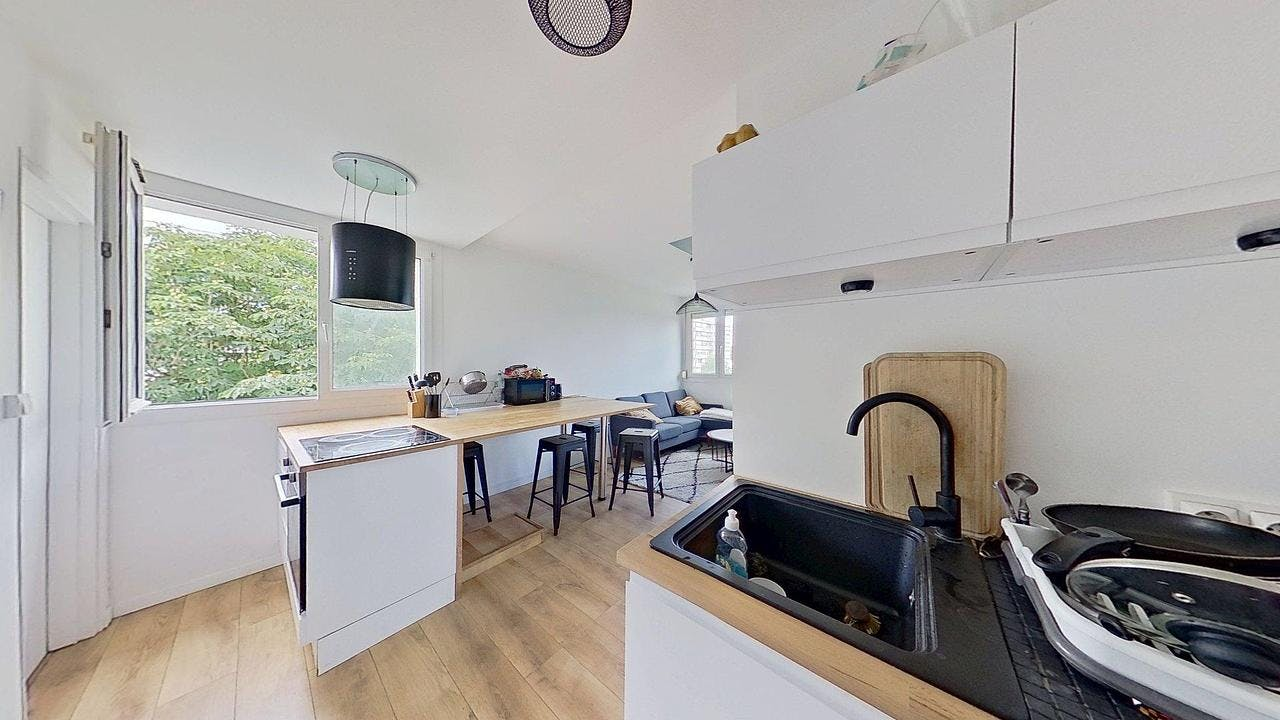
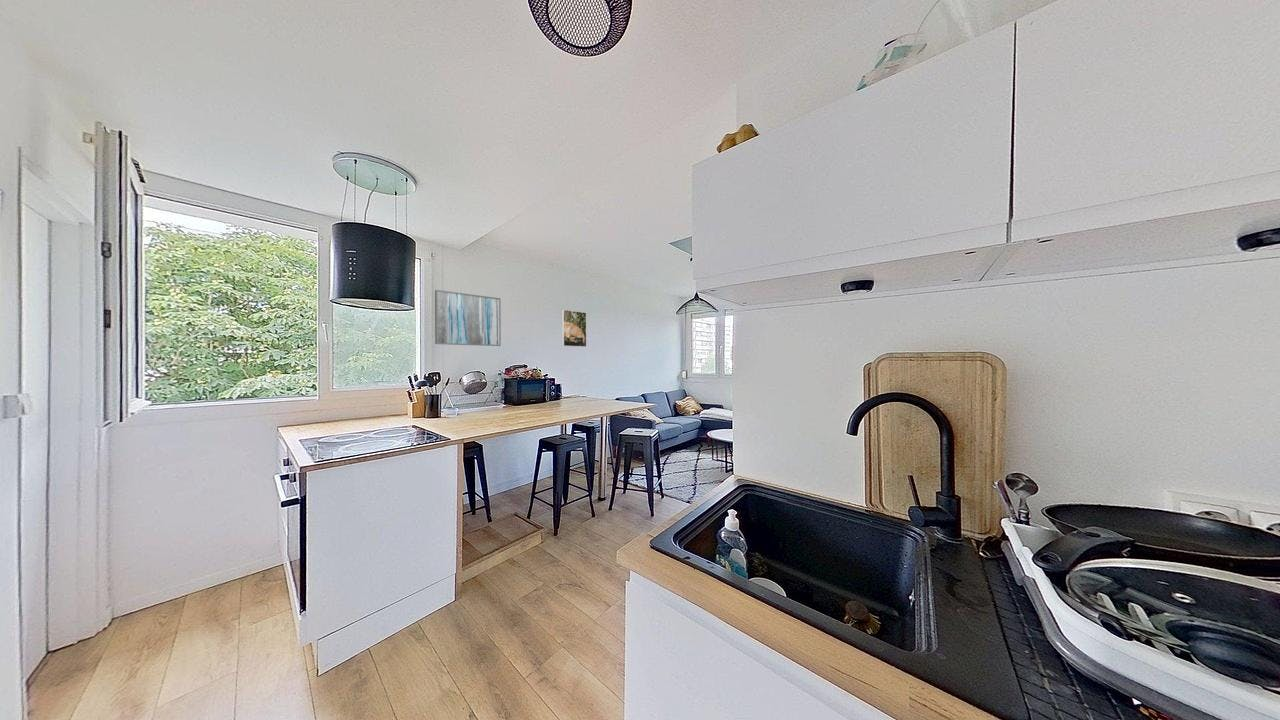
+ wall art (469, 319)
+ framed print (574, 328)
